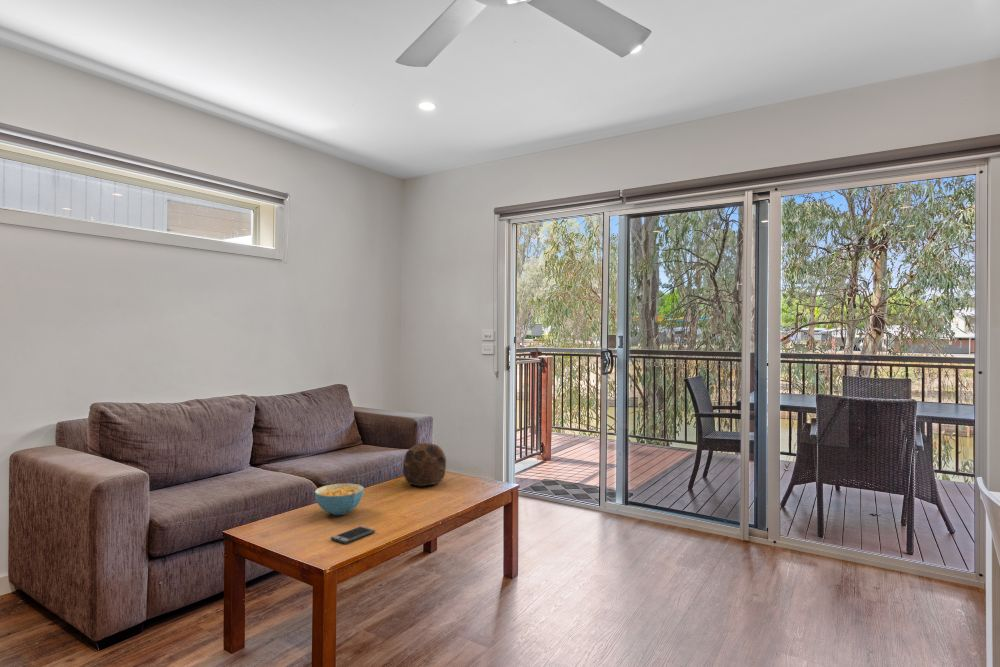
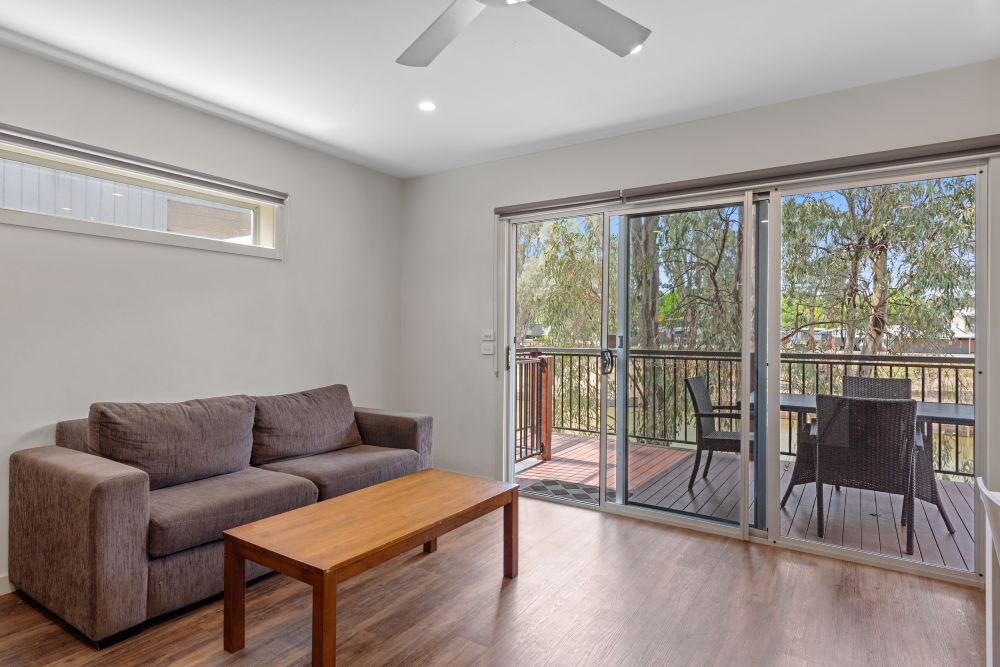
- soccer ball (424, 463)
- smartphone (353, 534)
- cereal bowl (339, 501)
